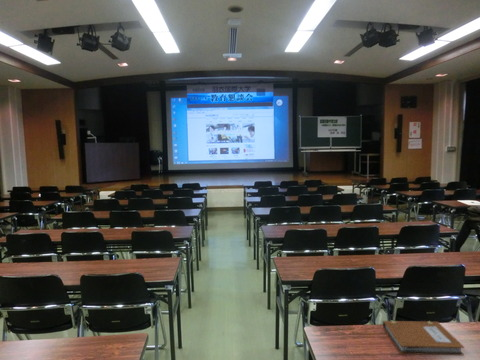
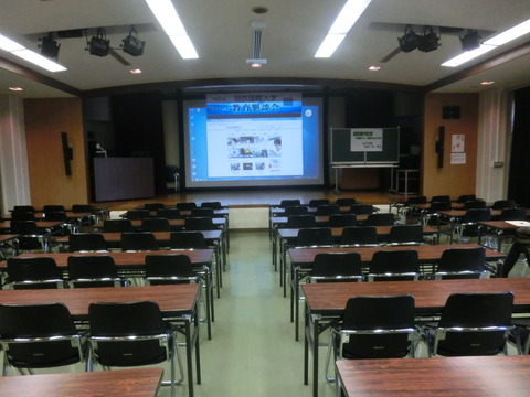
- notebook (421, 336)
